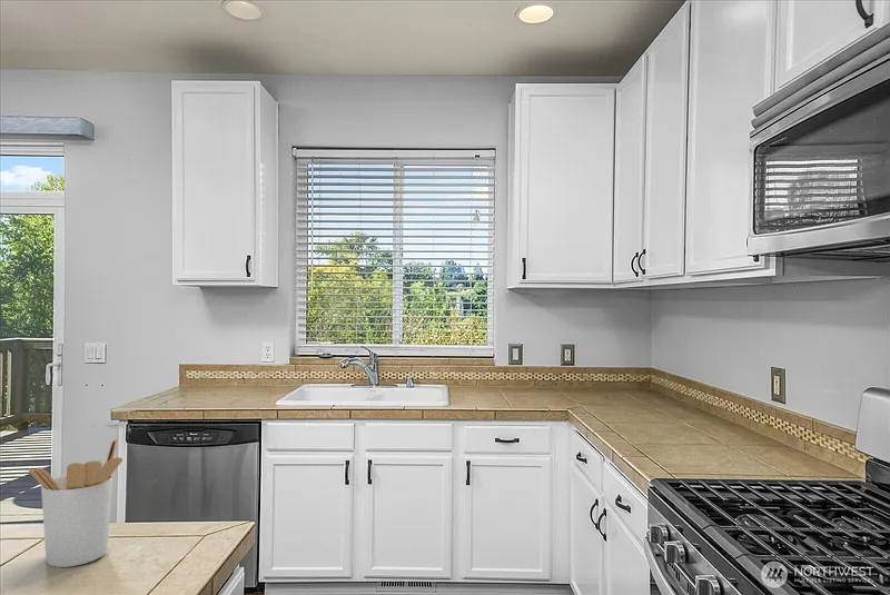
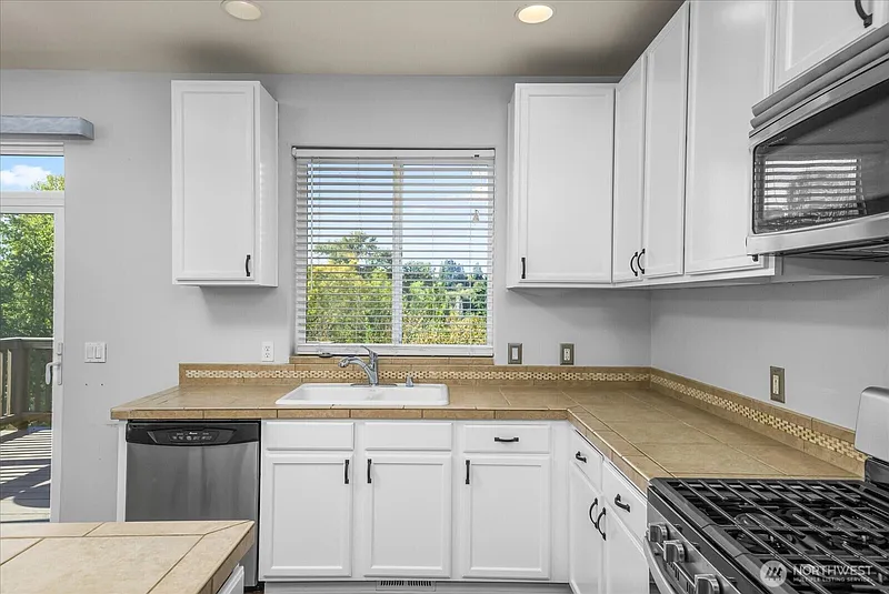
- utensil holder (83, 503)
